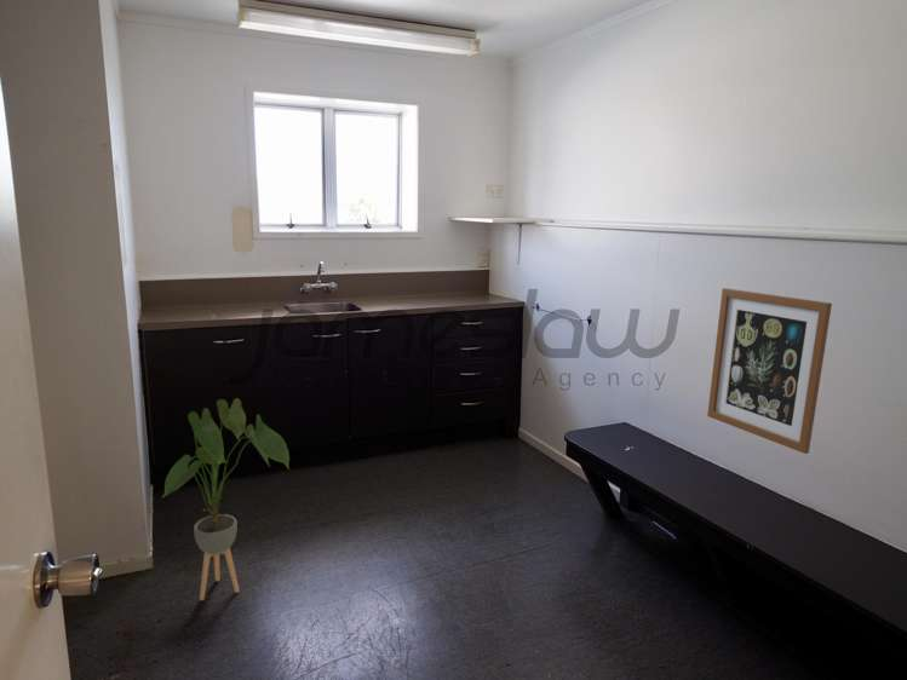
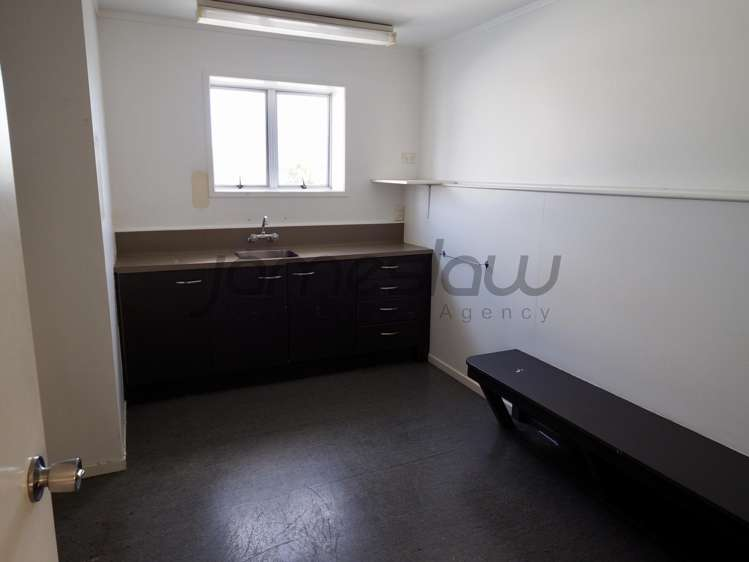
- house plant (222, 497)
- wall art (763, 365)
